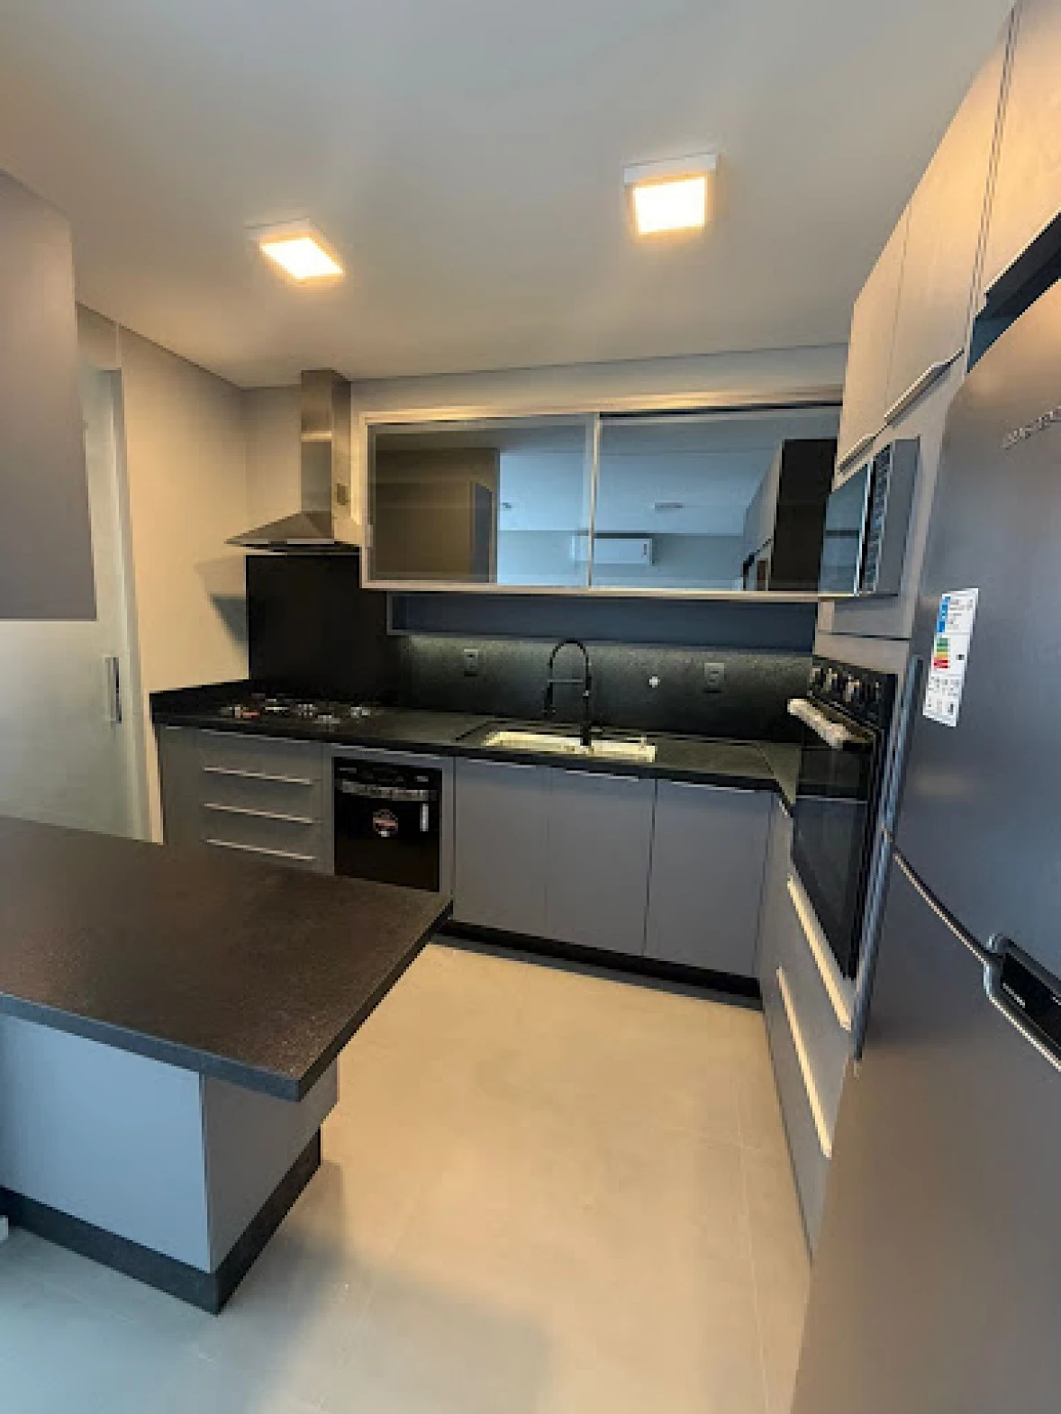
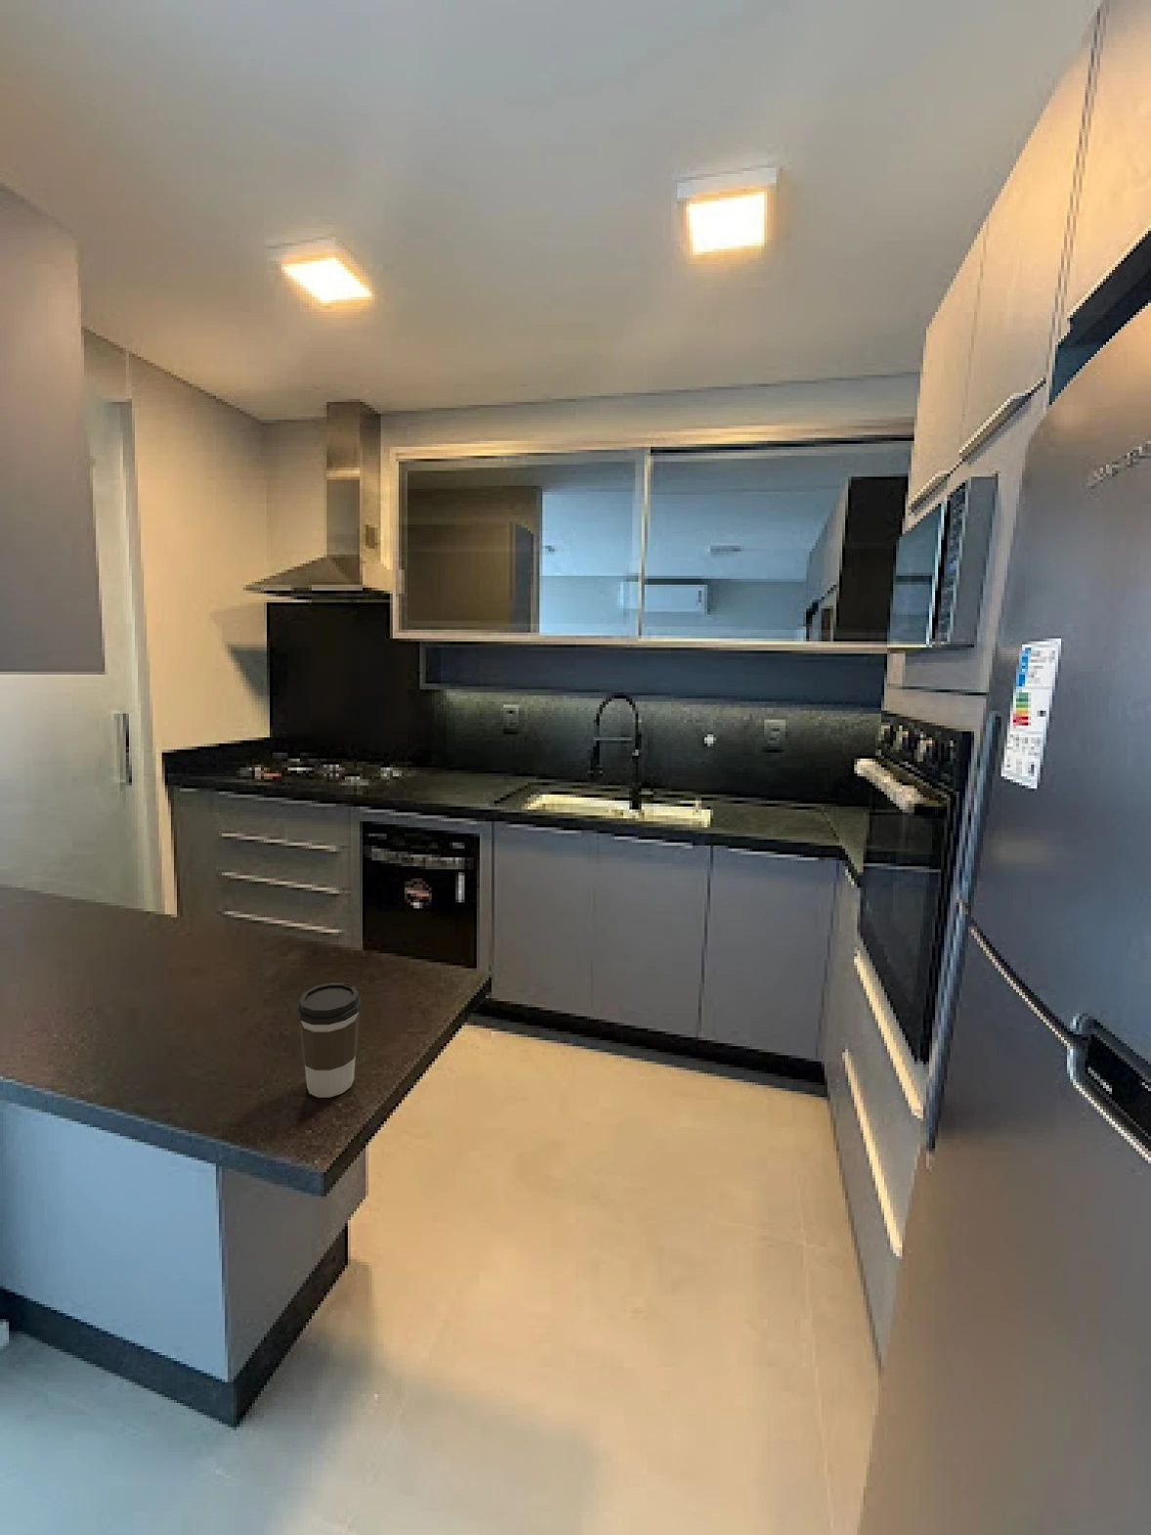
+ coffee cup (329, 1039)
